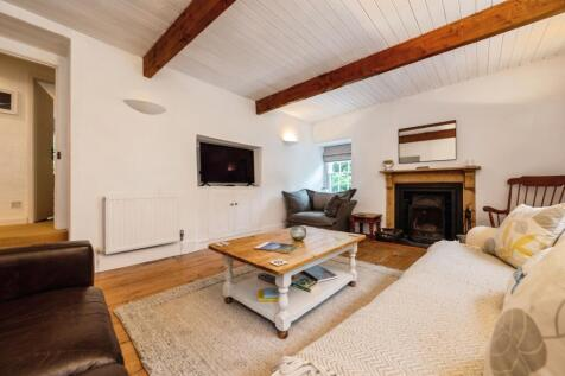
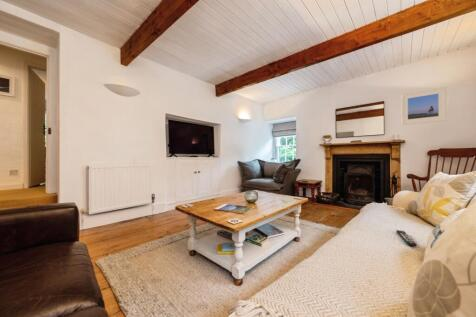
+ remote control (405, 237)
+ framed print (422, 107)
